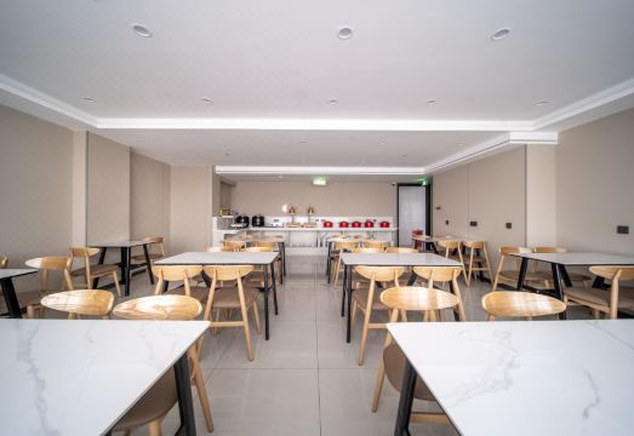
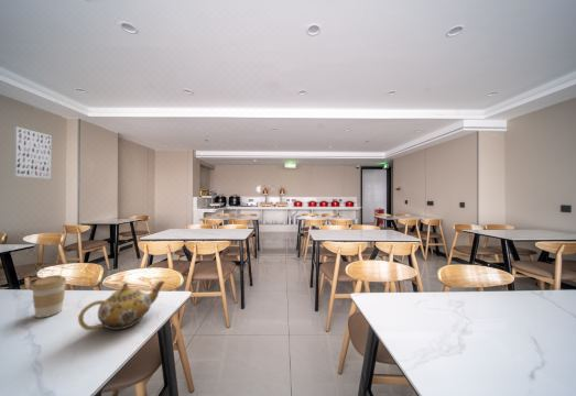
+ wall art (33, 154)
+ coffee cup (48, 295)
+ teapot (126, 301)
